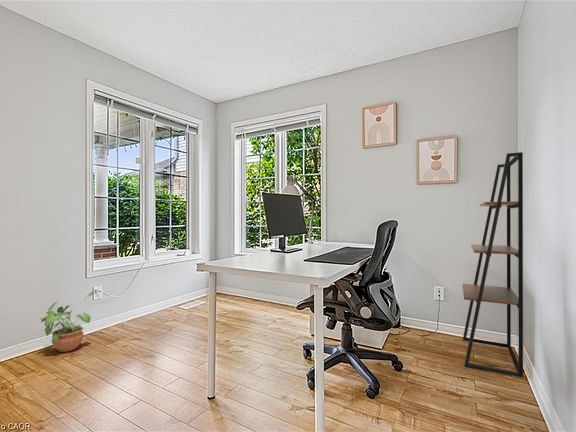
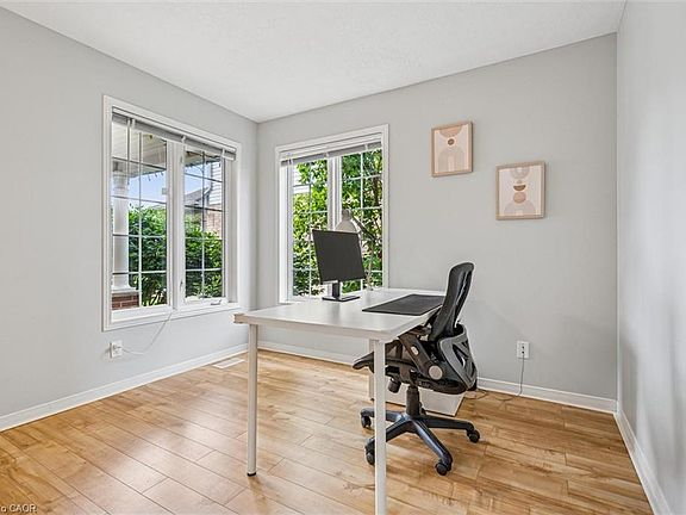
- potted plant (62, 325)
- shelving unit (488, 258)
